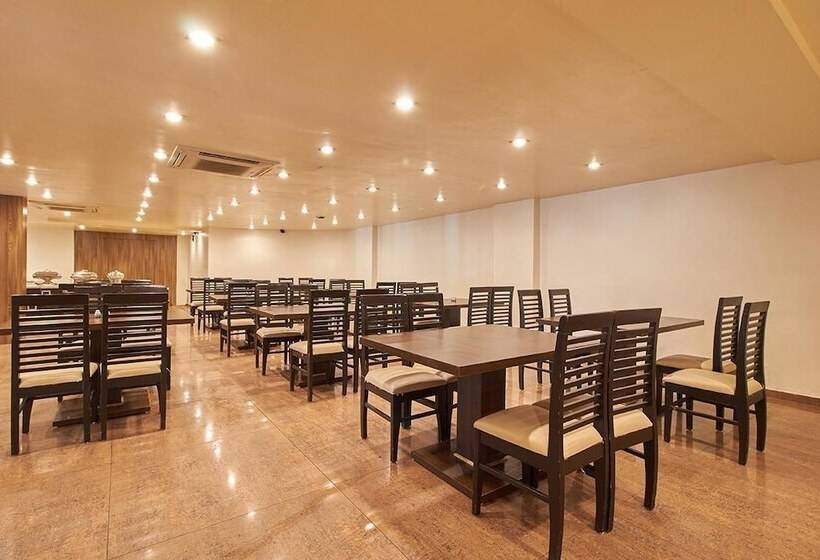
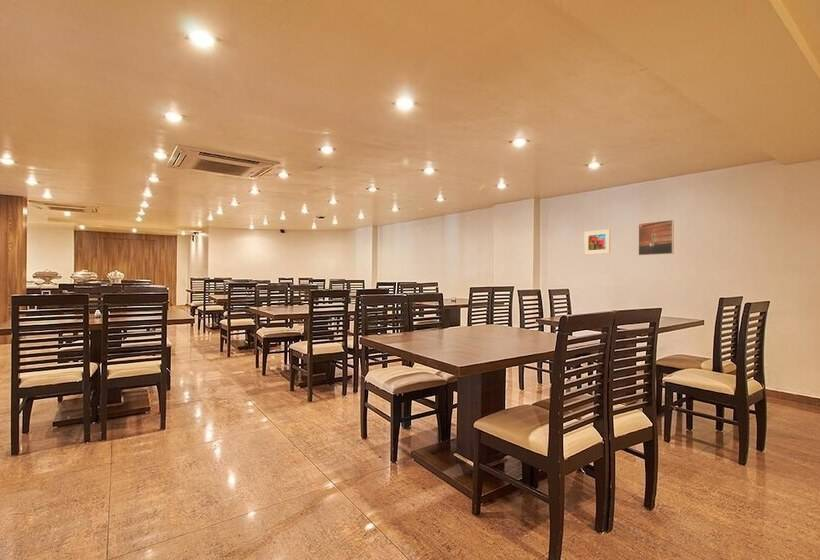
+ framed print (597, 242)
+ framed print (655, 238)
